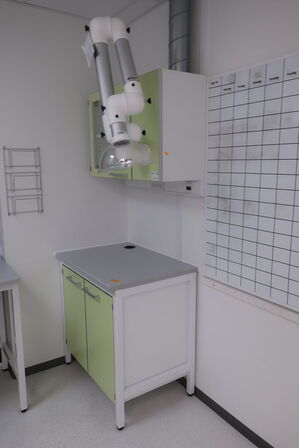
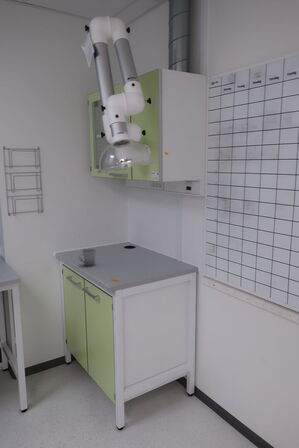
+ cup (87, 257)
